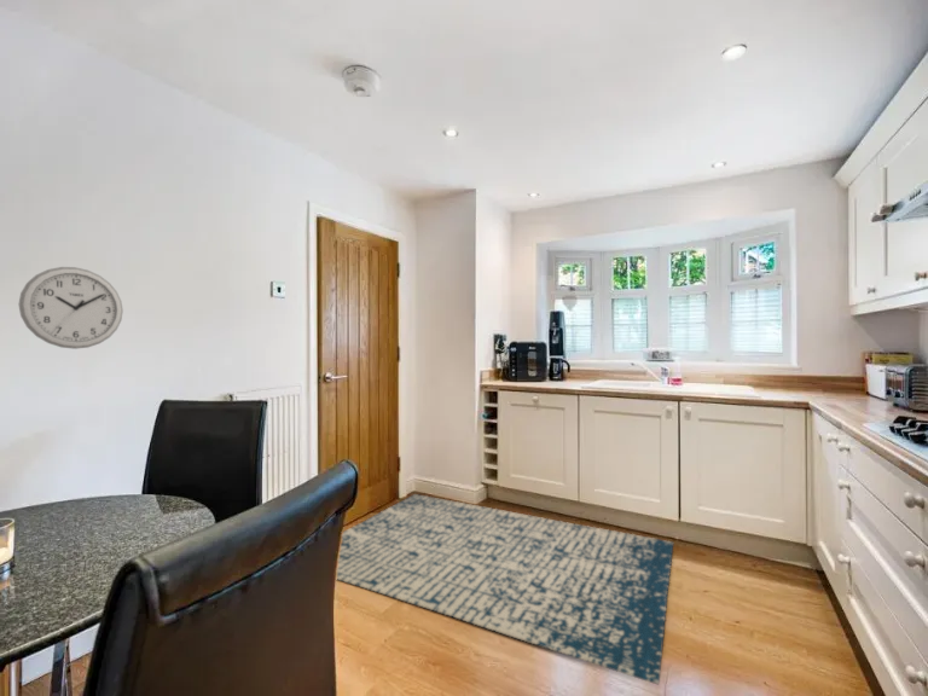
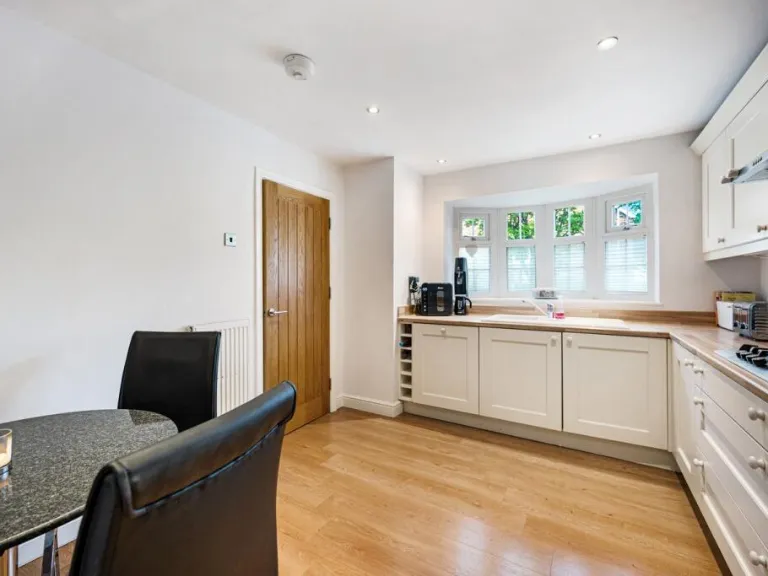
- rug (488, 551)
- wall clock (75, 307)
